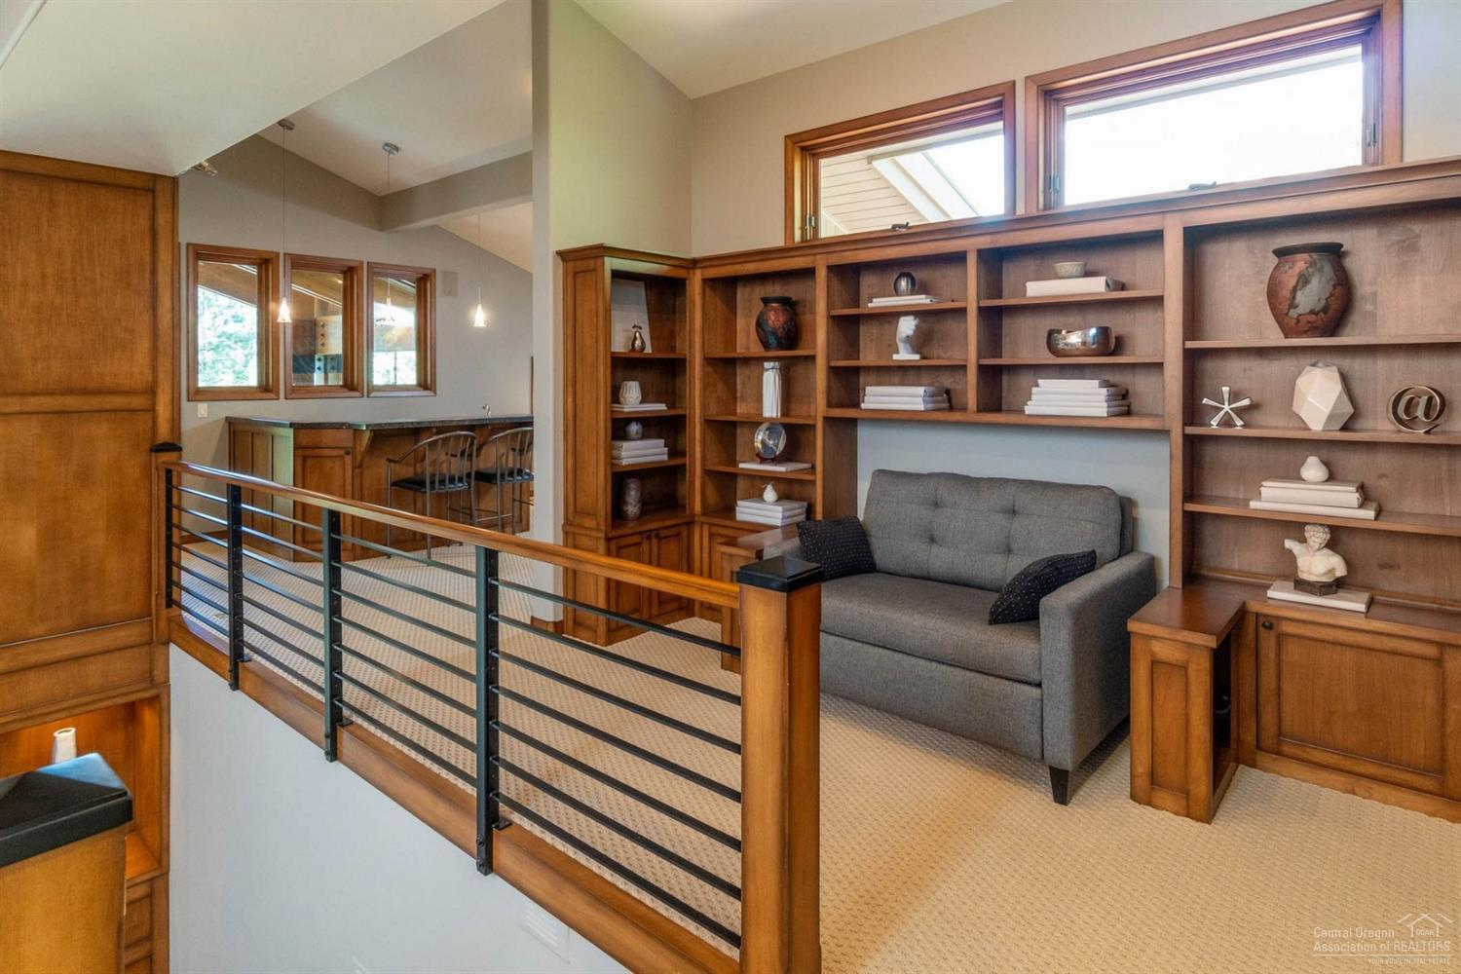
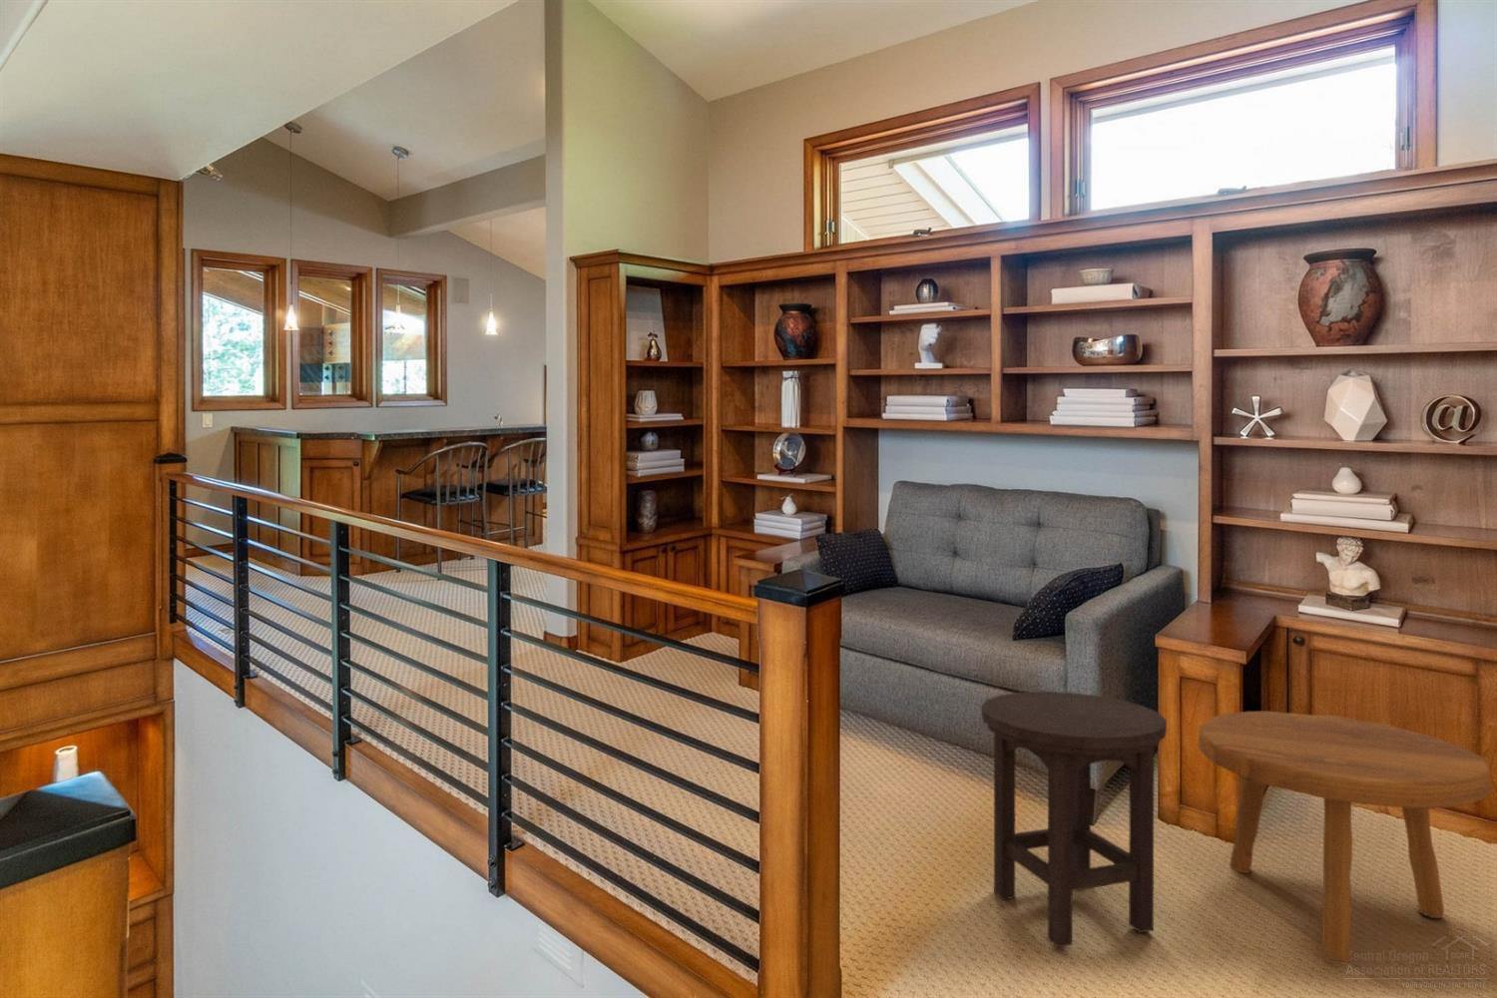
+ footstool (1333, 826)
+ stool (1070, 811)
